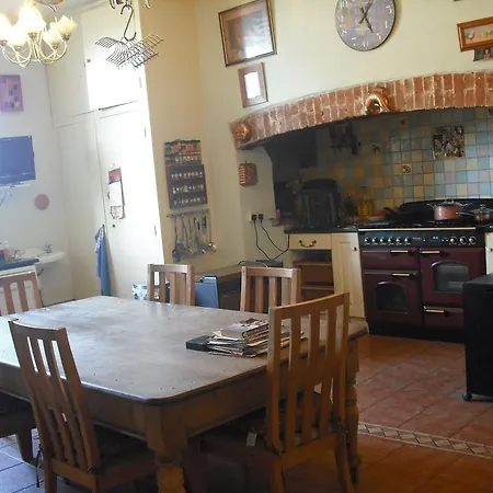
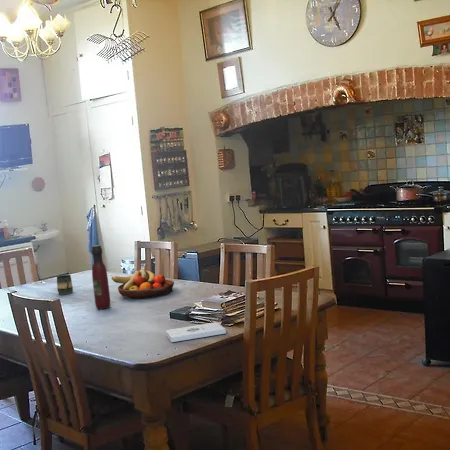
+ notepad (195, 331)
+ mug (65, 284)
+ wine bottle (99, 277)
+ fruit bowl (145, 282)
